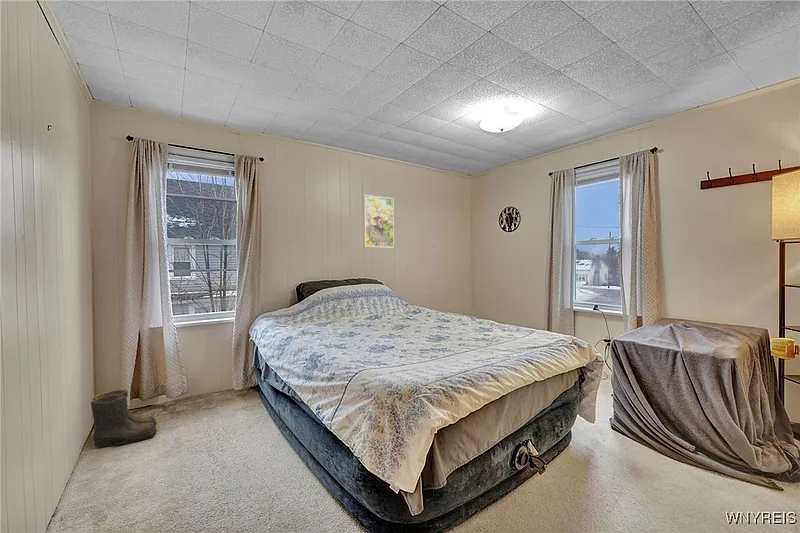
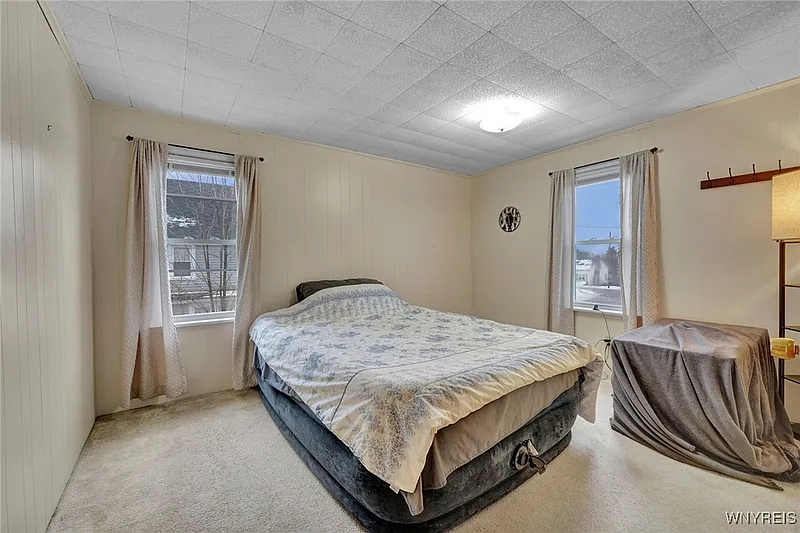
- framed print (379, 222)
- boots (126, 414)
